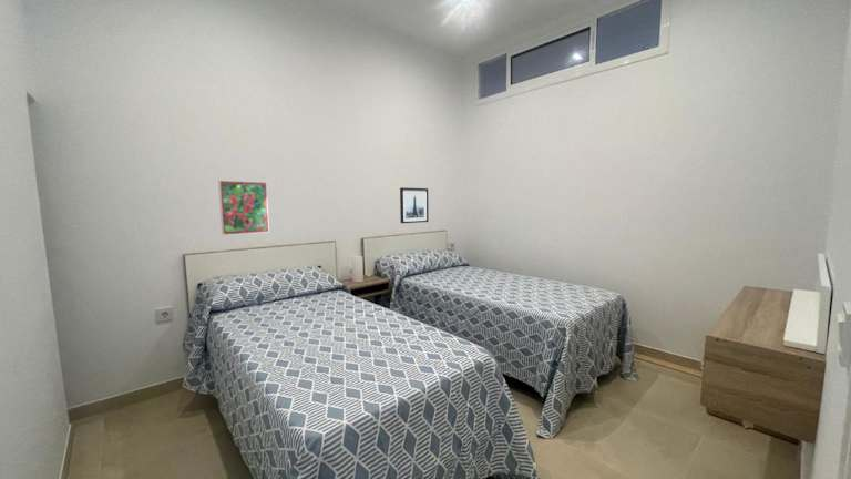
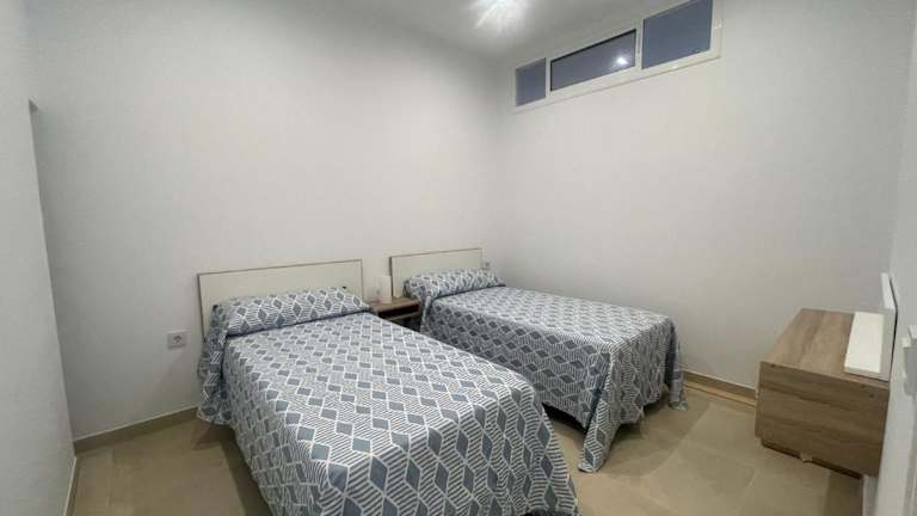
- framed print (245, 207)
- wall art (414, 205)
